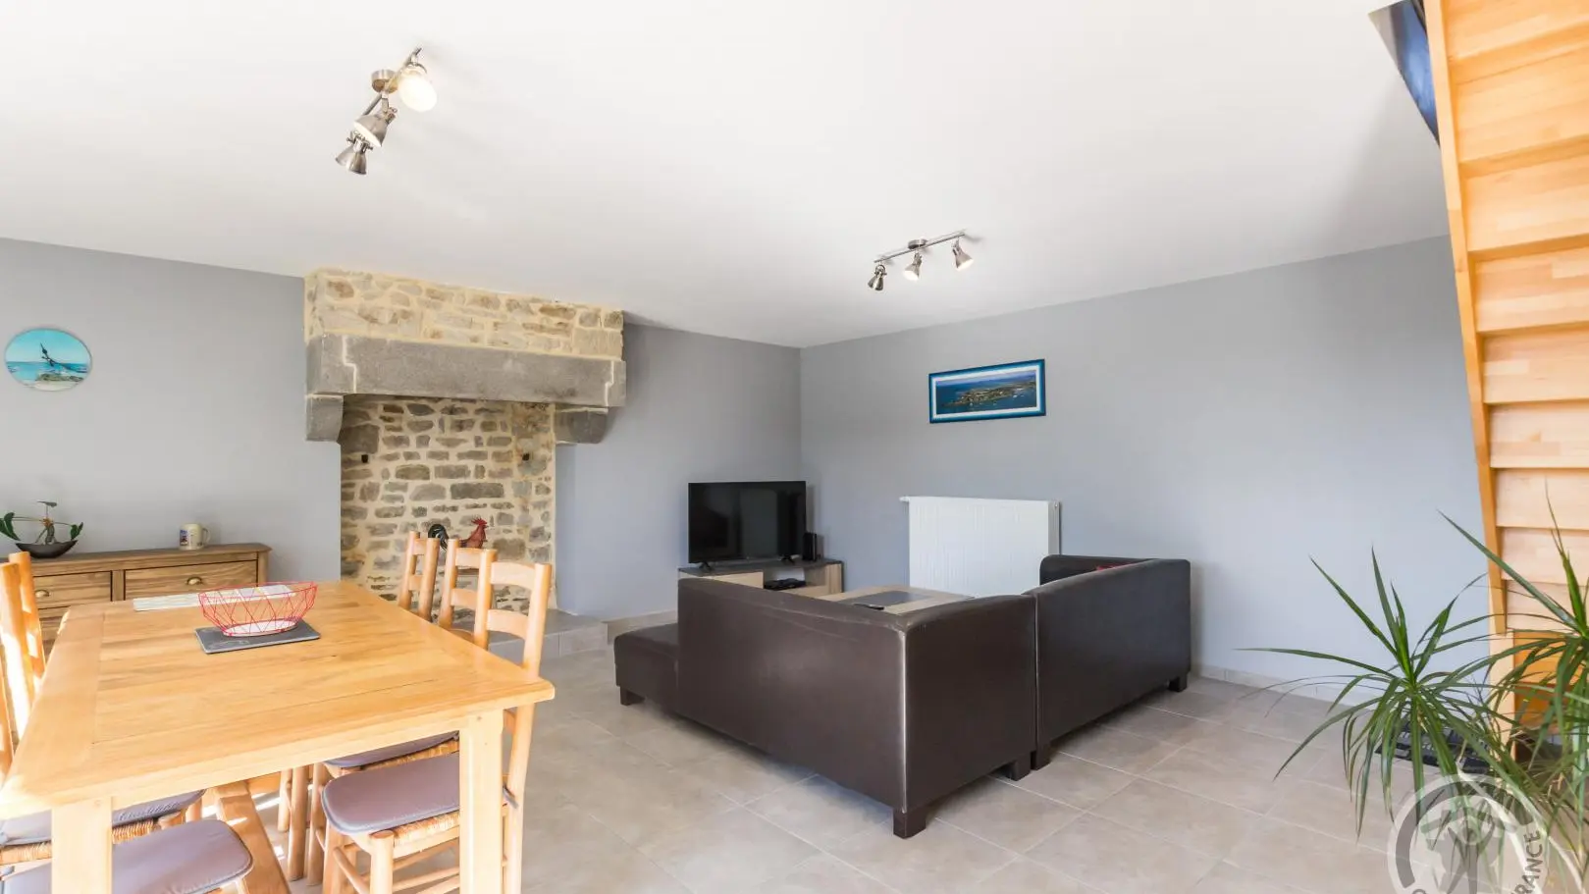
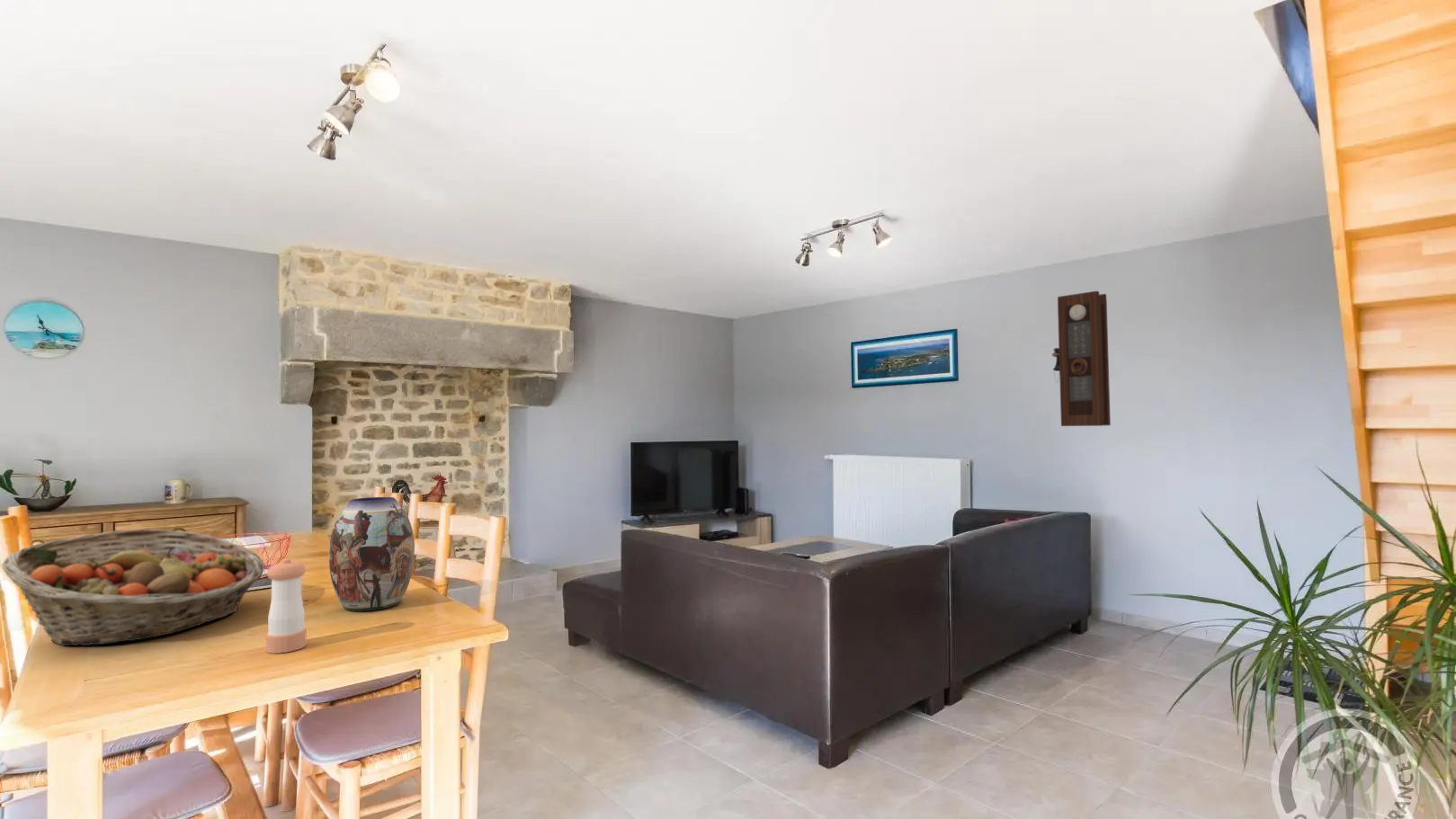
+ vase (372, 551)
+ fruit basket (146, 579)
+ pepper shaker (286, 603)
+ pendulum clock (1076, 361)
